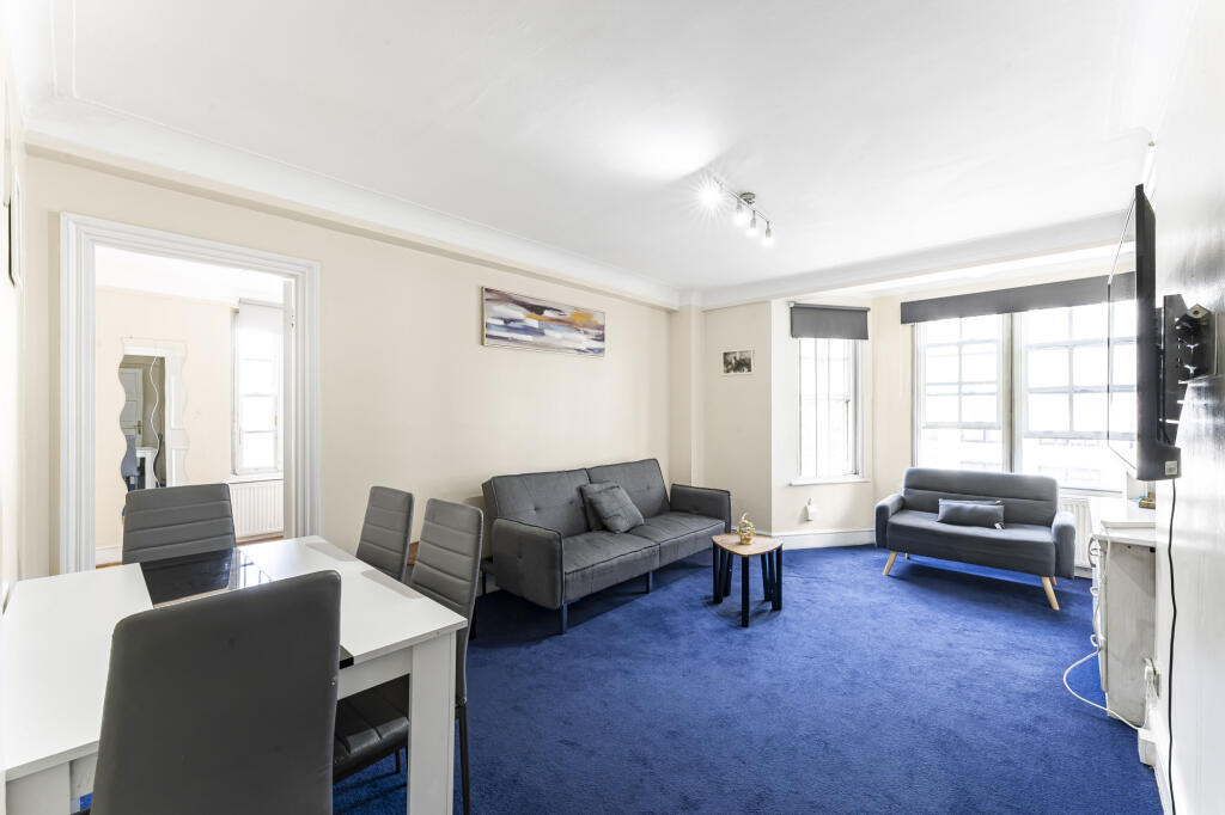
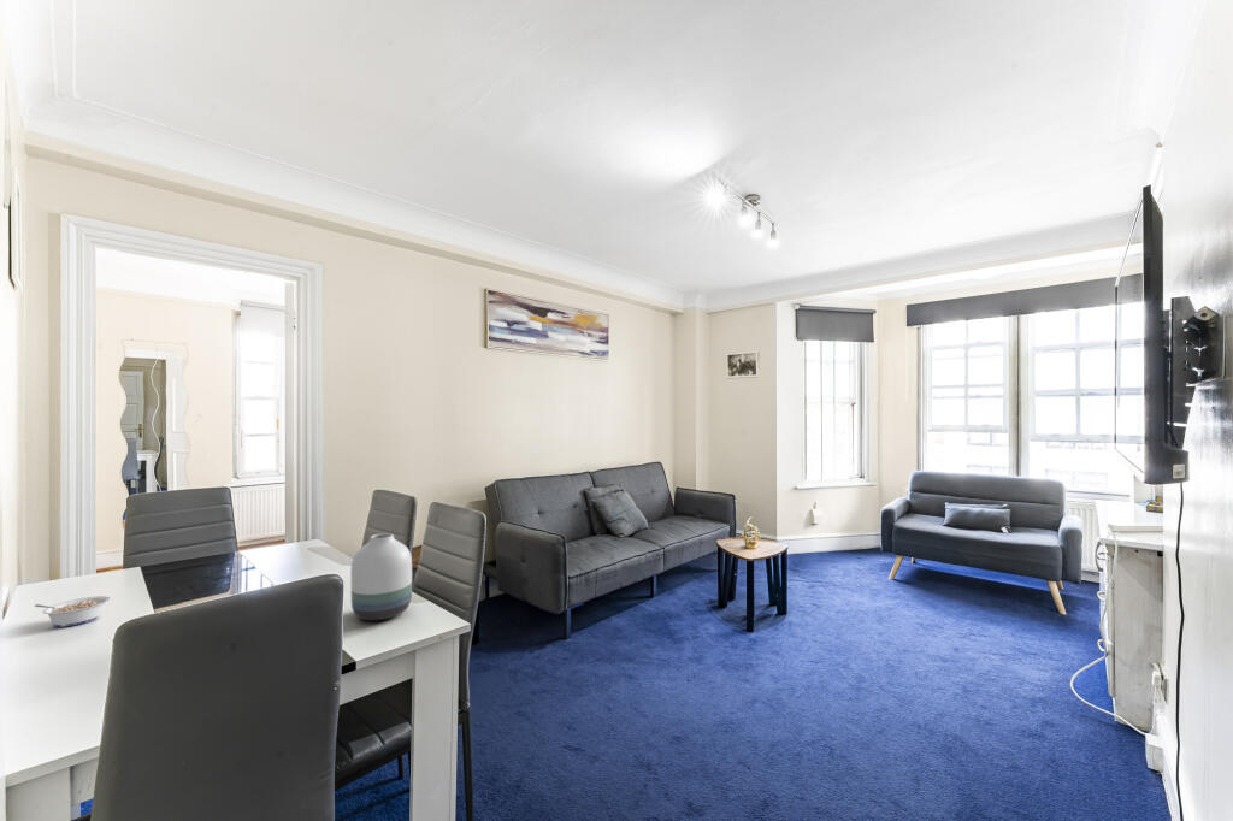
+ vase (382, 574)
+ legume (75, 610)
